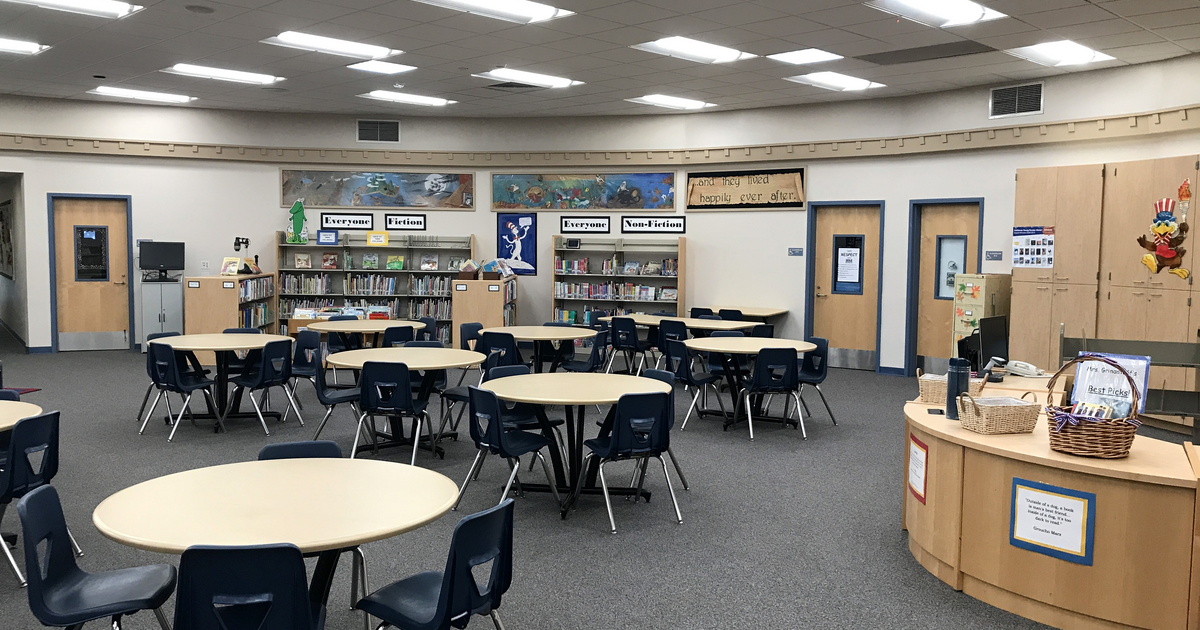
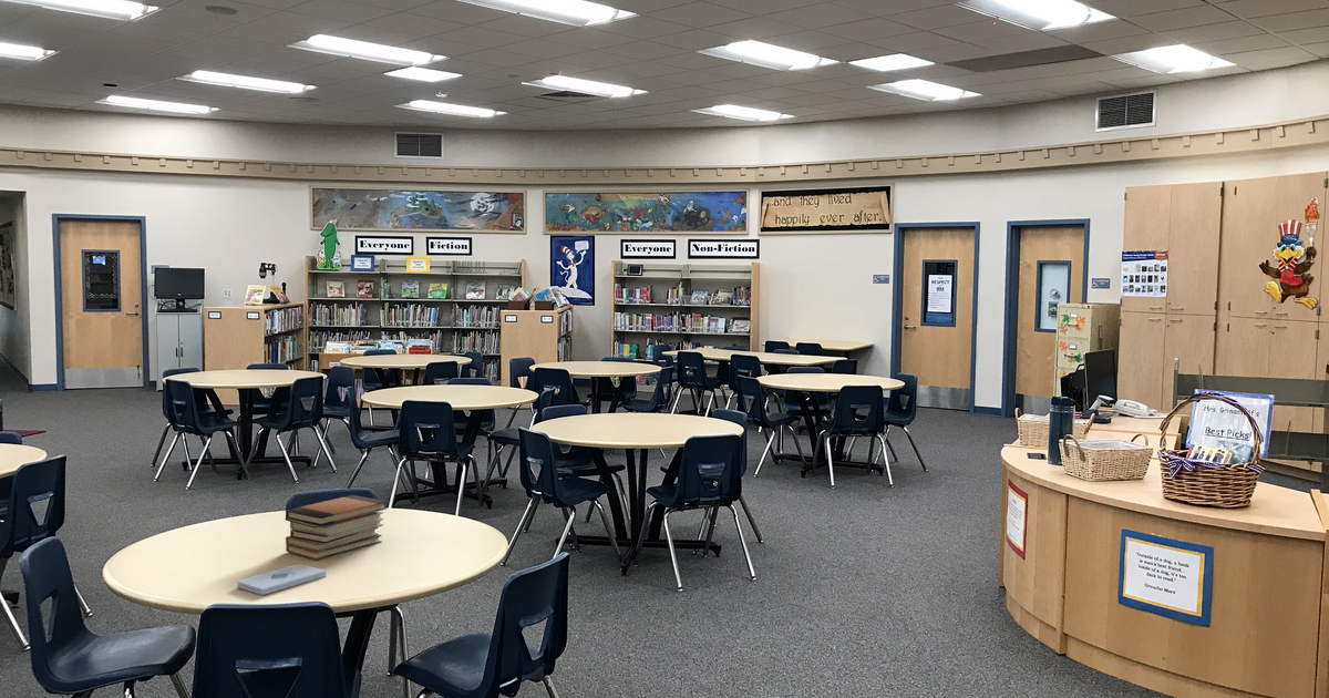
+ notepad (281, 578)
+ book stack (337, 525)
